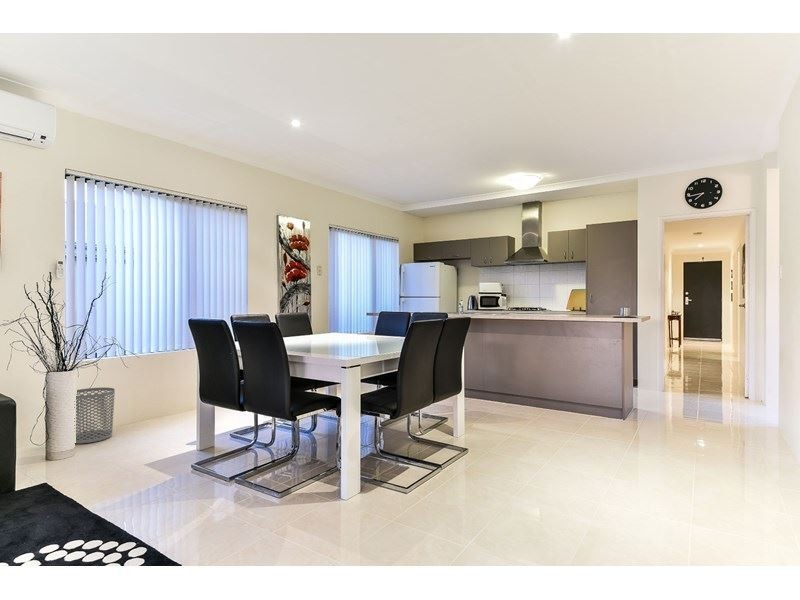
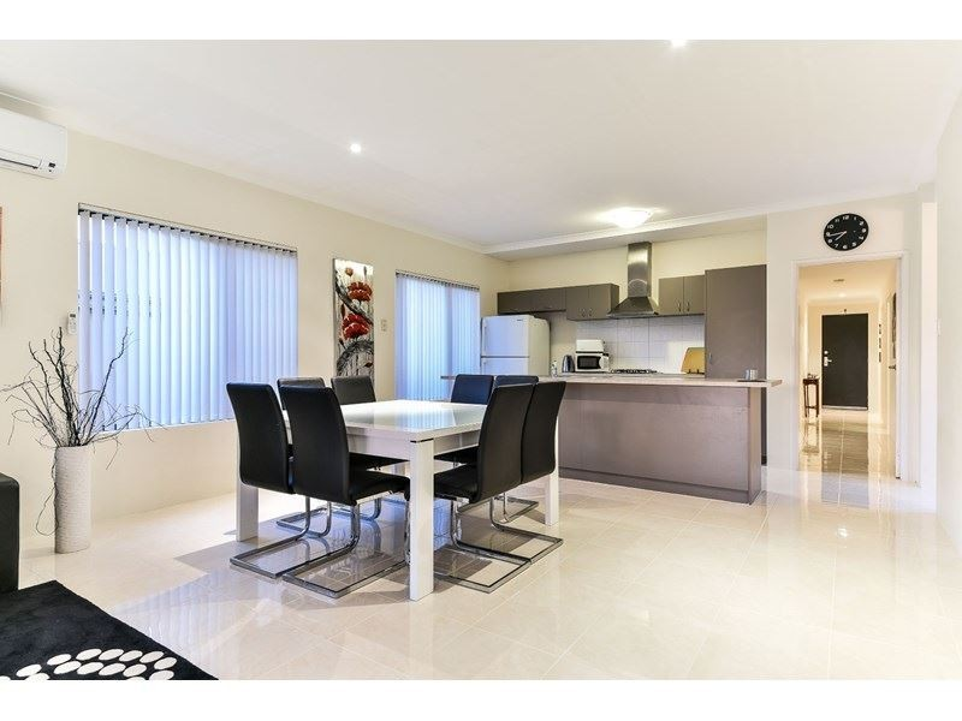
- waste bin (90, 414)
